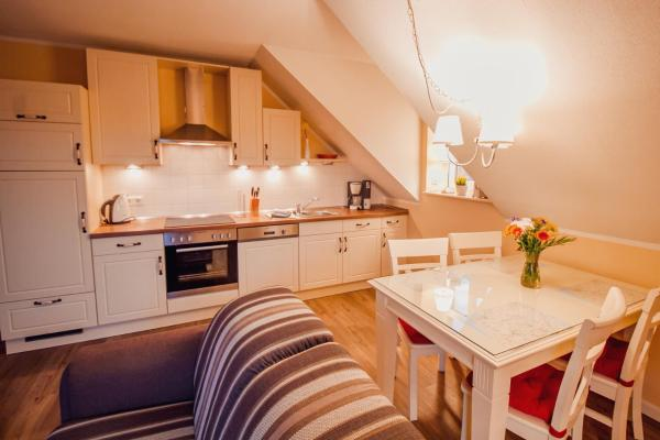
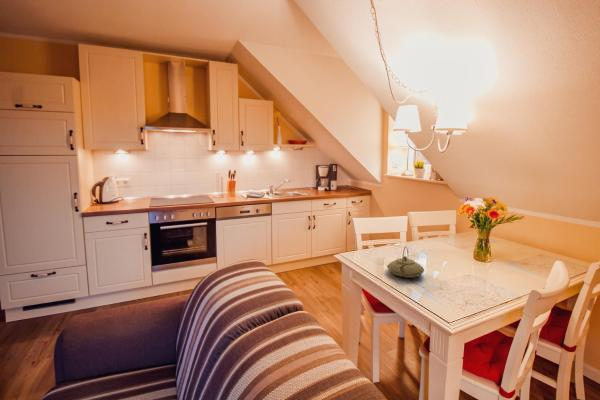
+ teapot (404, 261)
